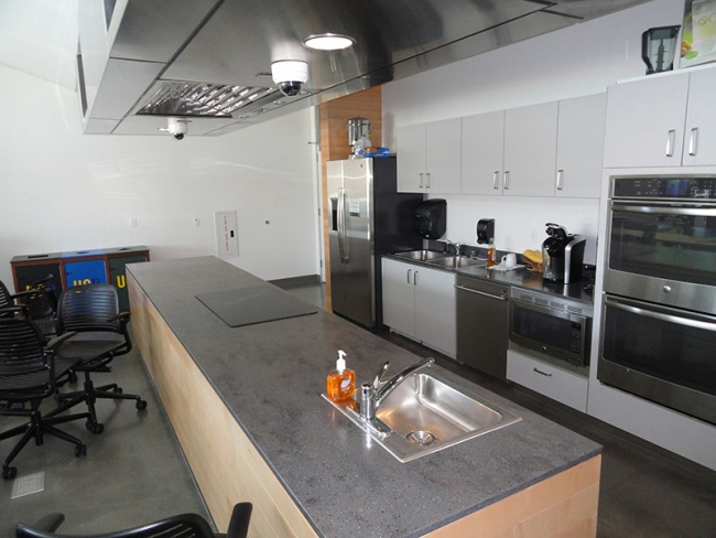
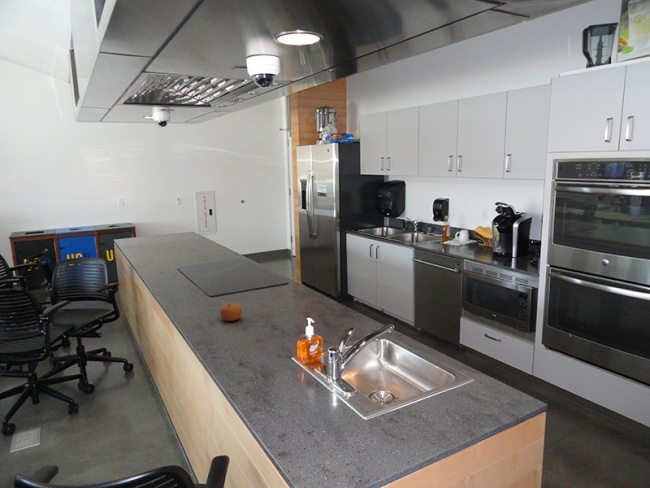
+ fruit (231, 312)
